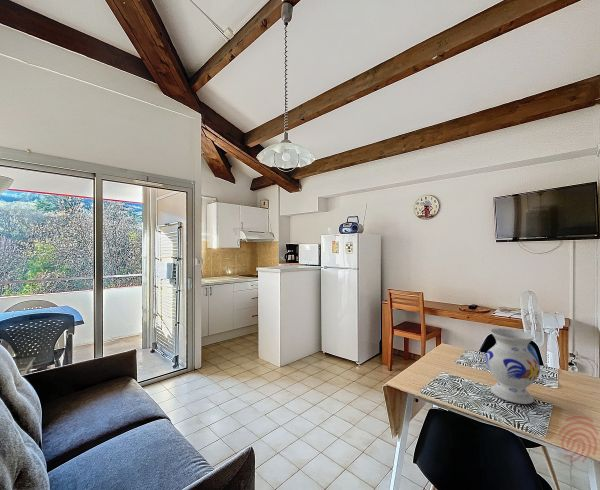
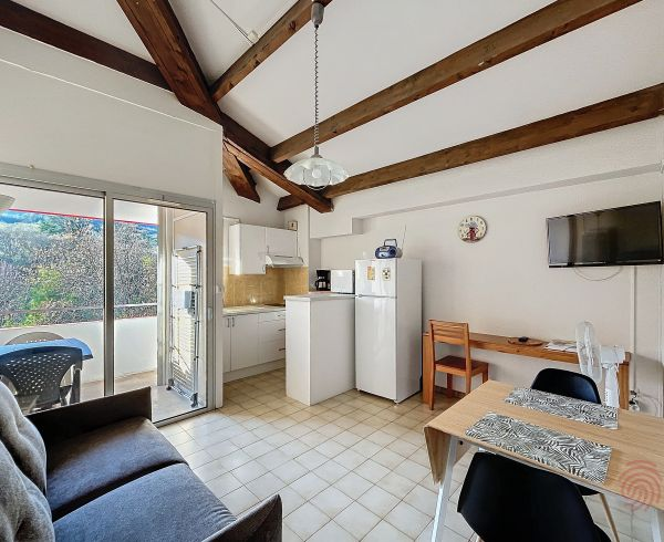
- vase (511, 364)
